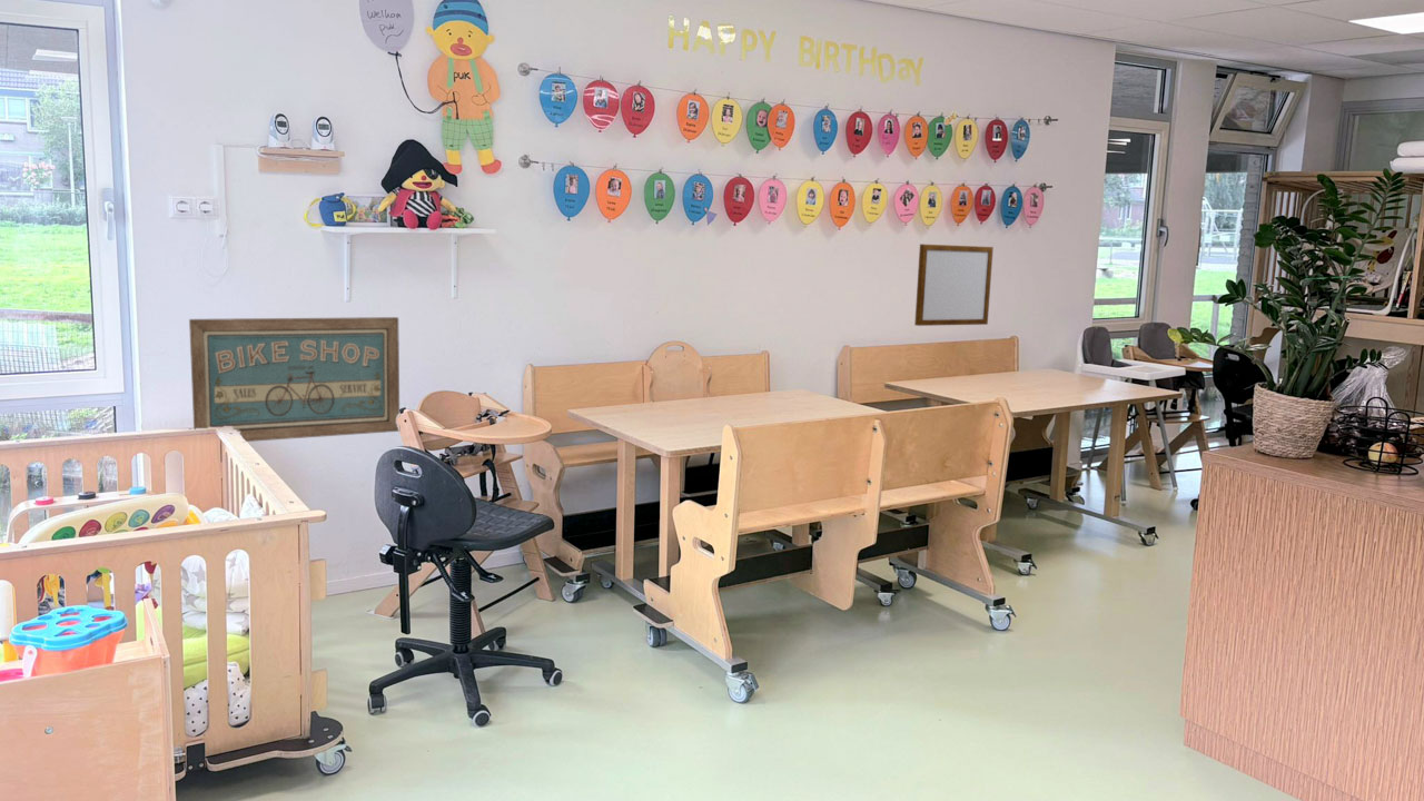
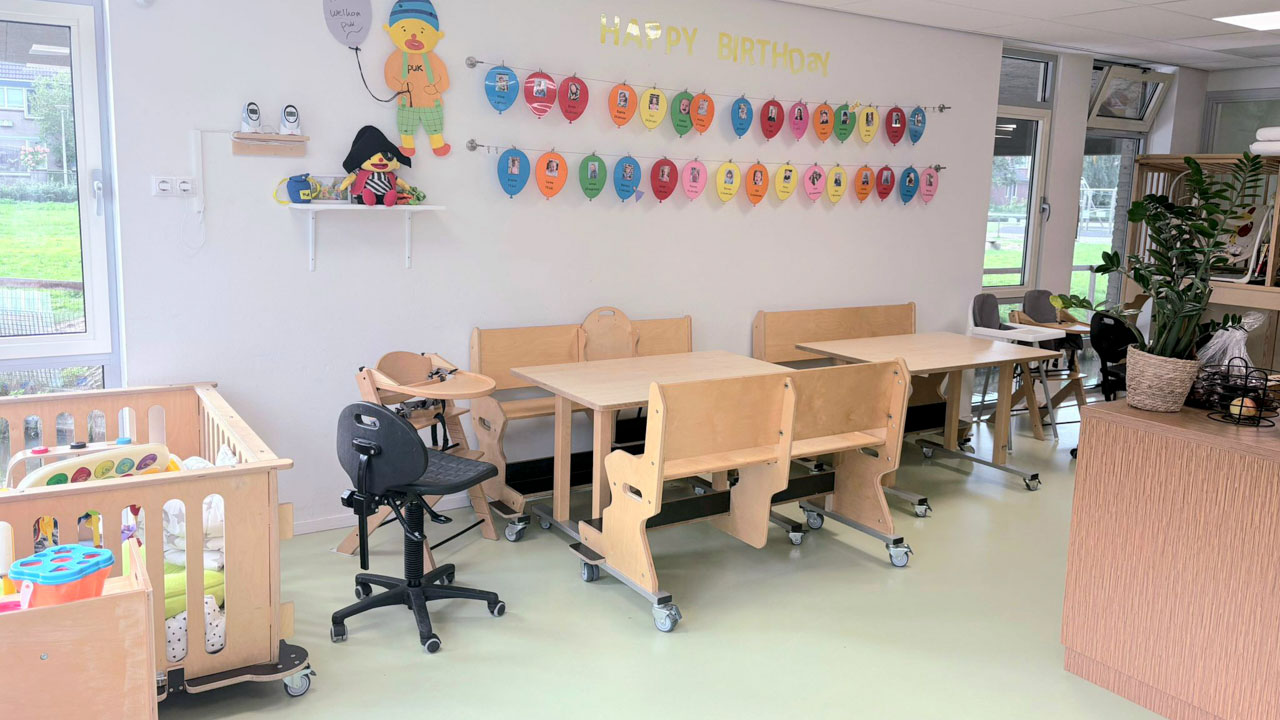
- wall art (300, 378)
- writing board (955, 285)
